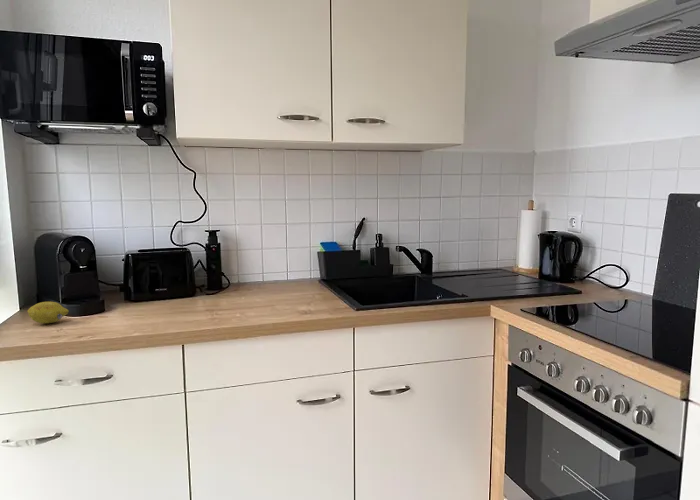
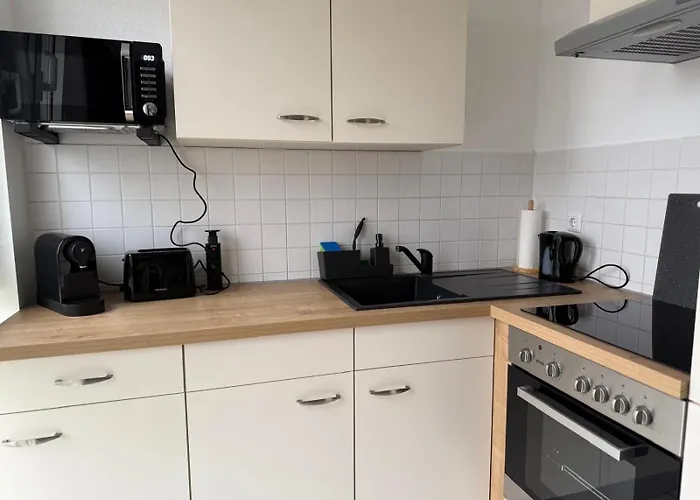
- fruit (48, 312)
